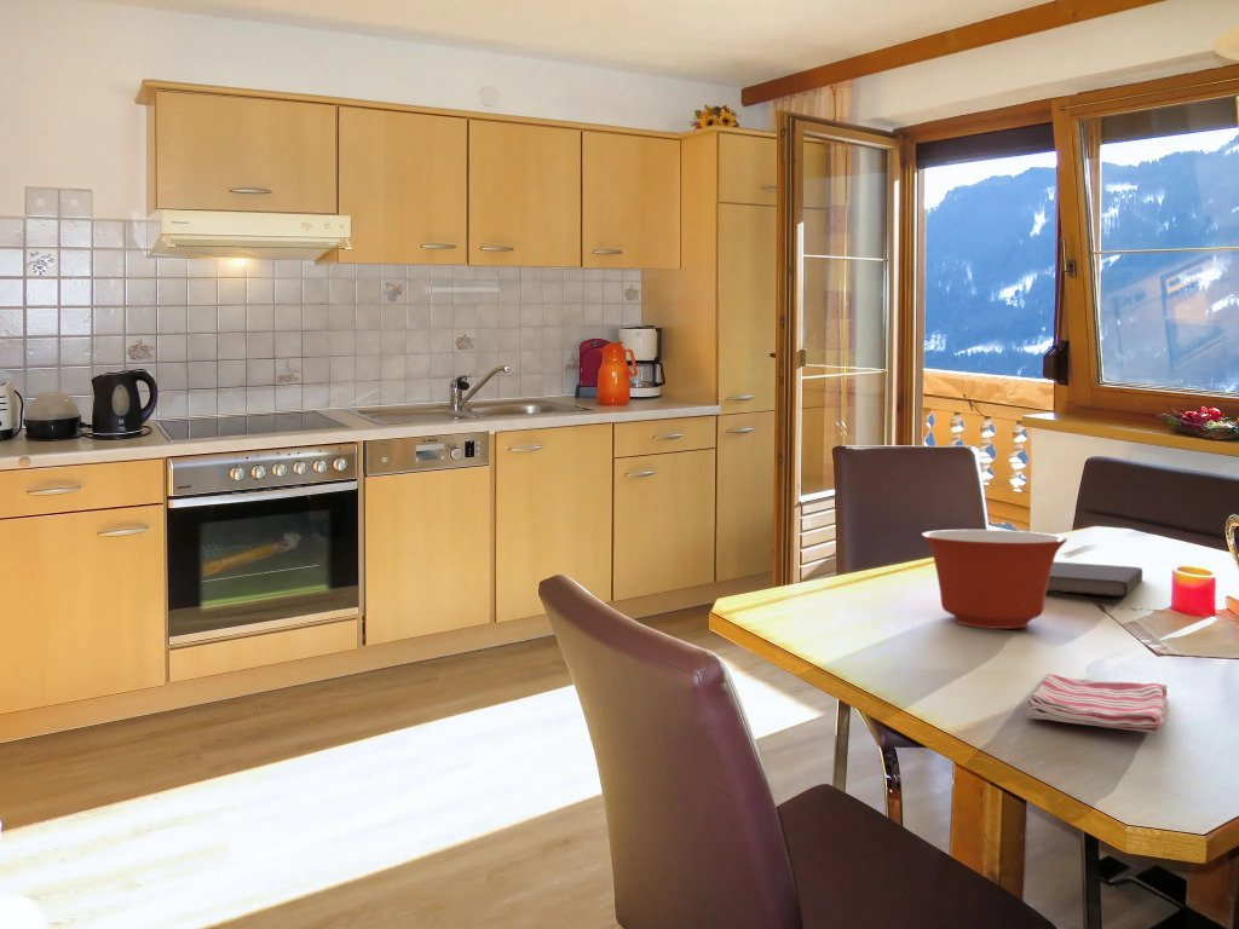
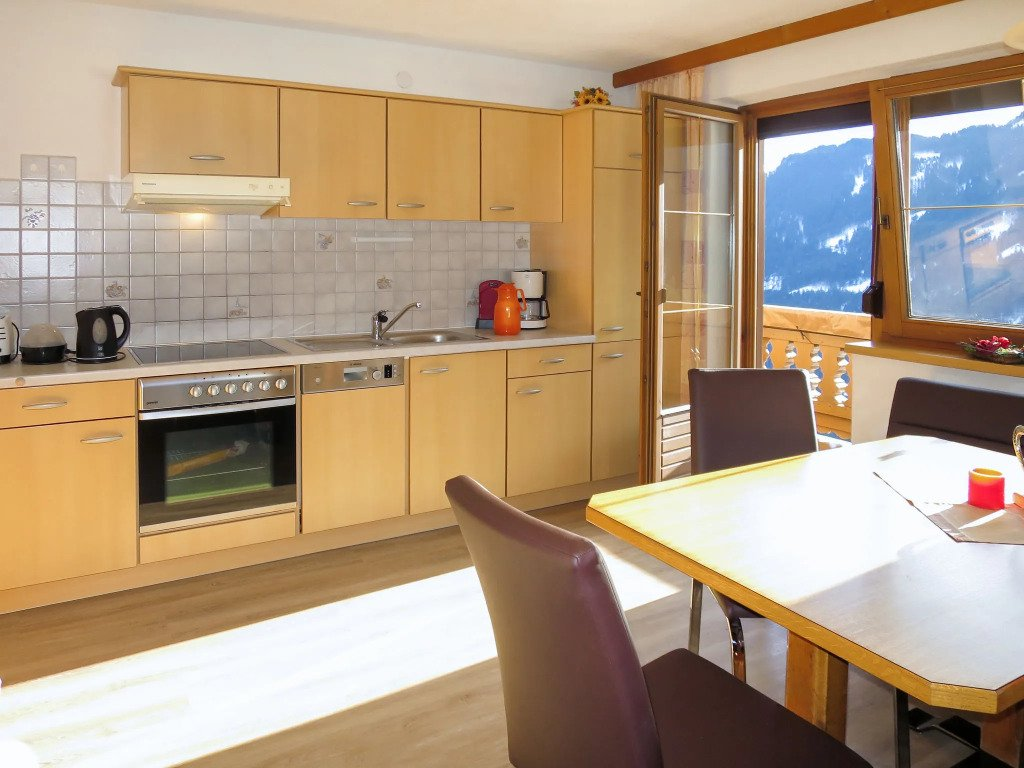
- dish towel (1099, 697)
- mixing bowl (991, 578)
- notebook (1079, 577)
